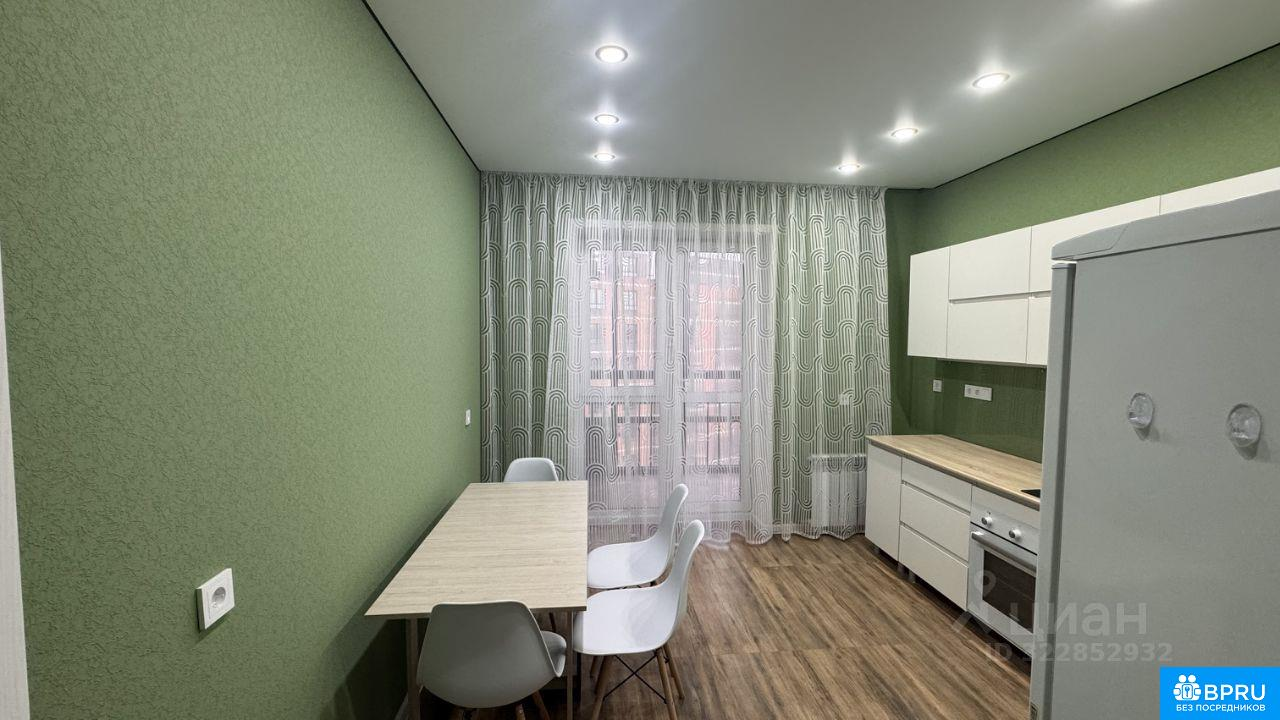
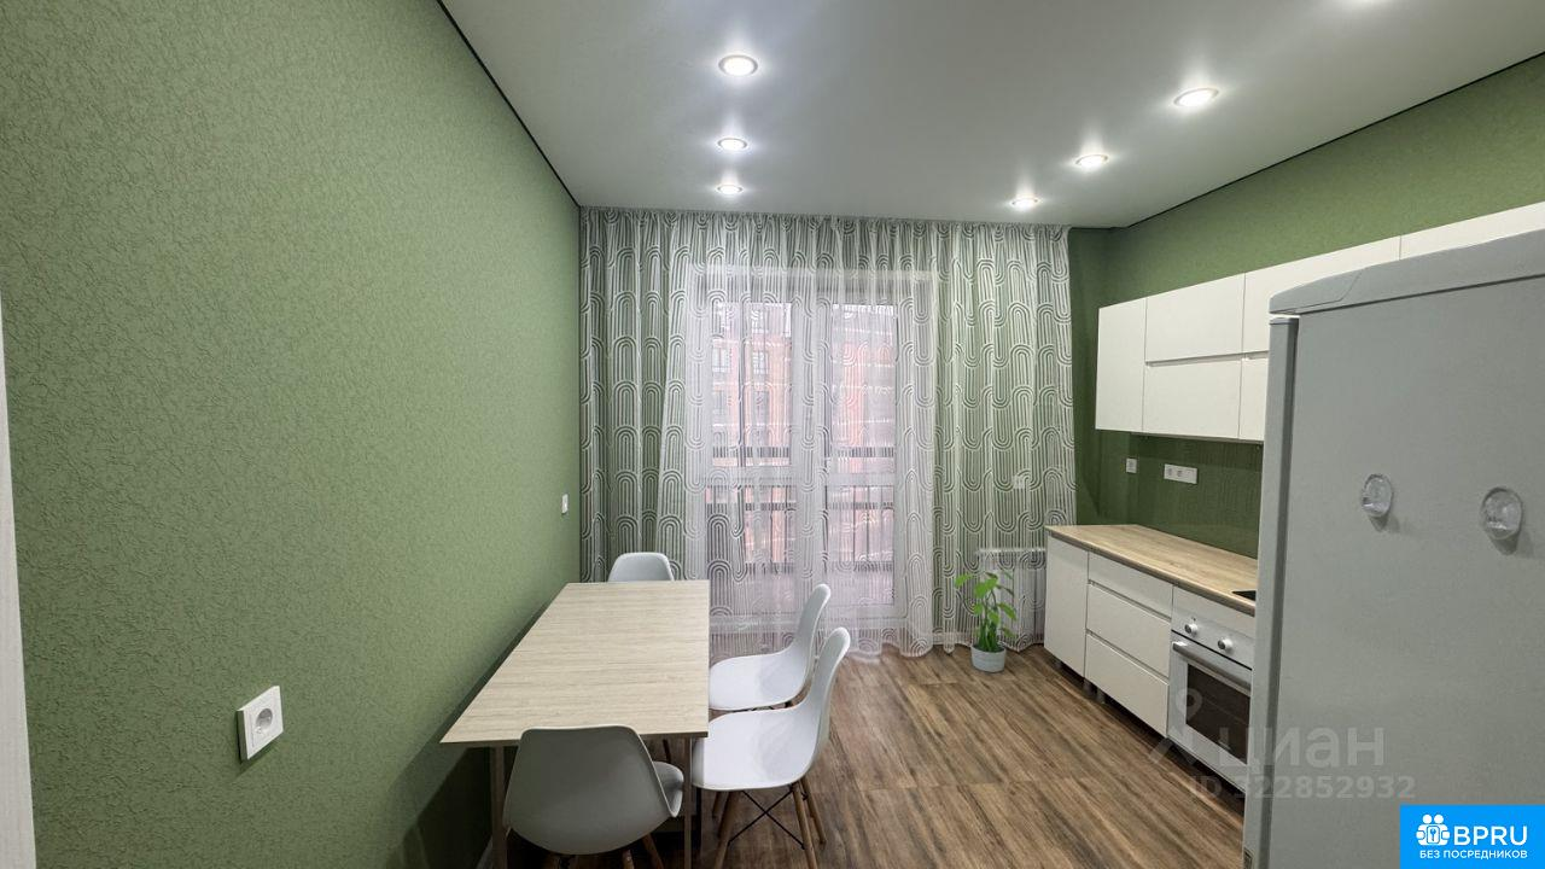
+ potted plant (984, 619)
